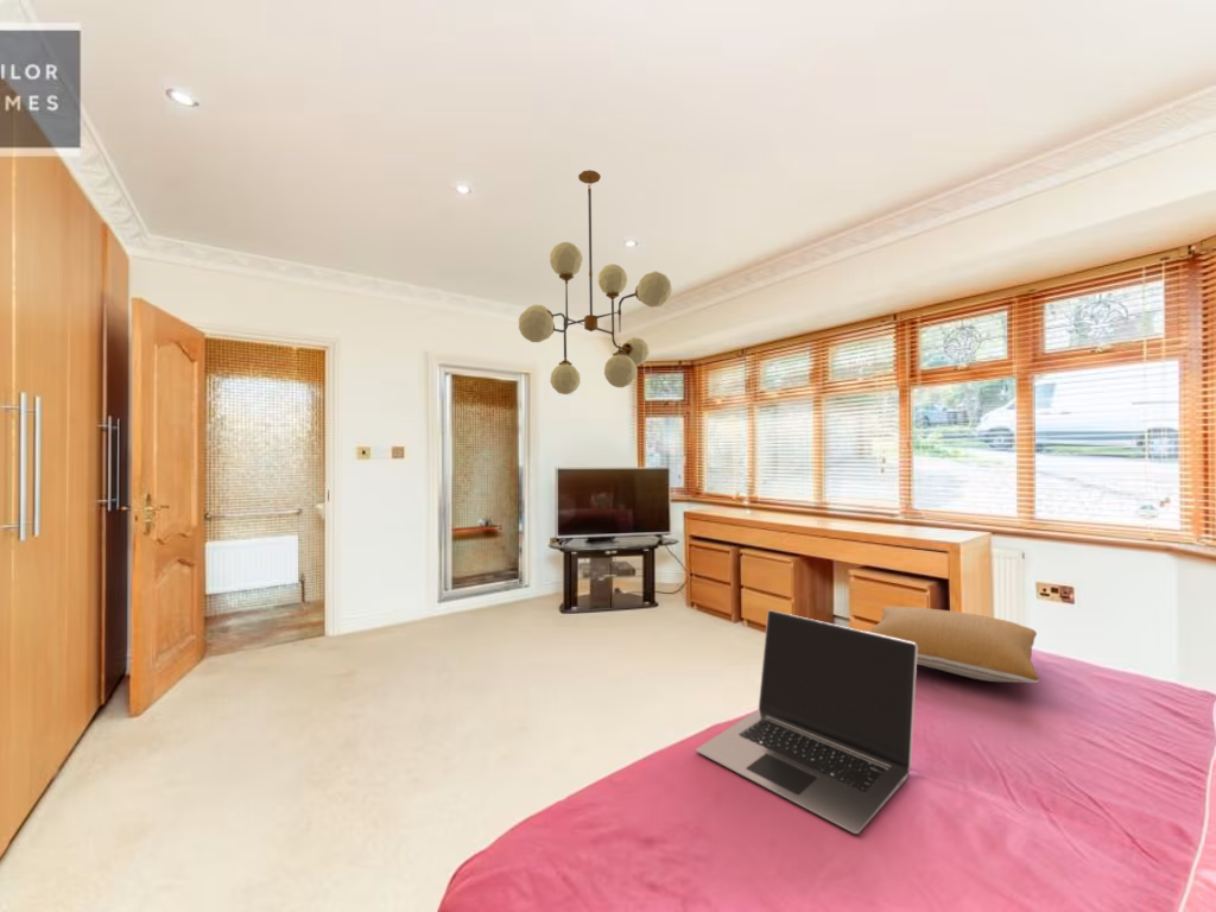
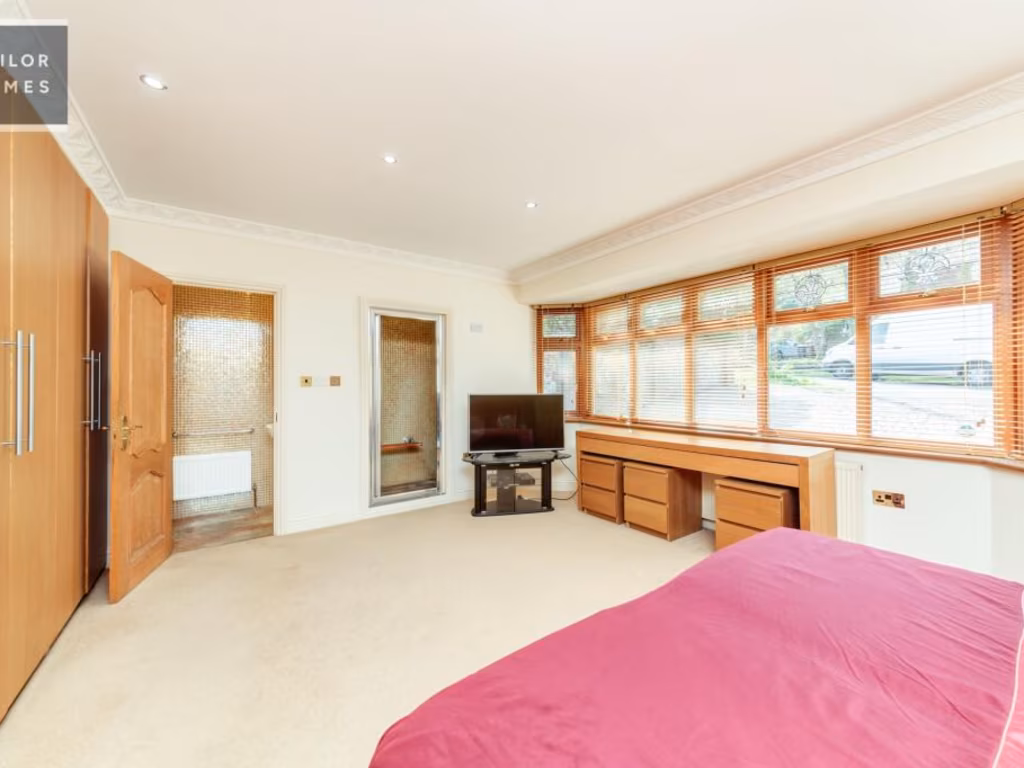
- laptop (803, 698)
- pillow (945, 639)
- chandelier (590, 283)
